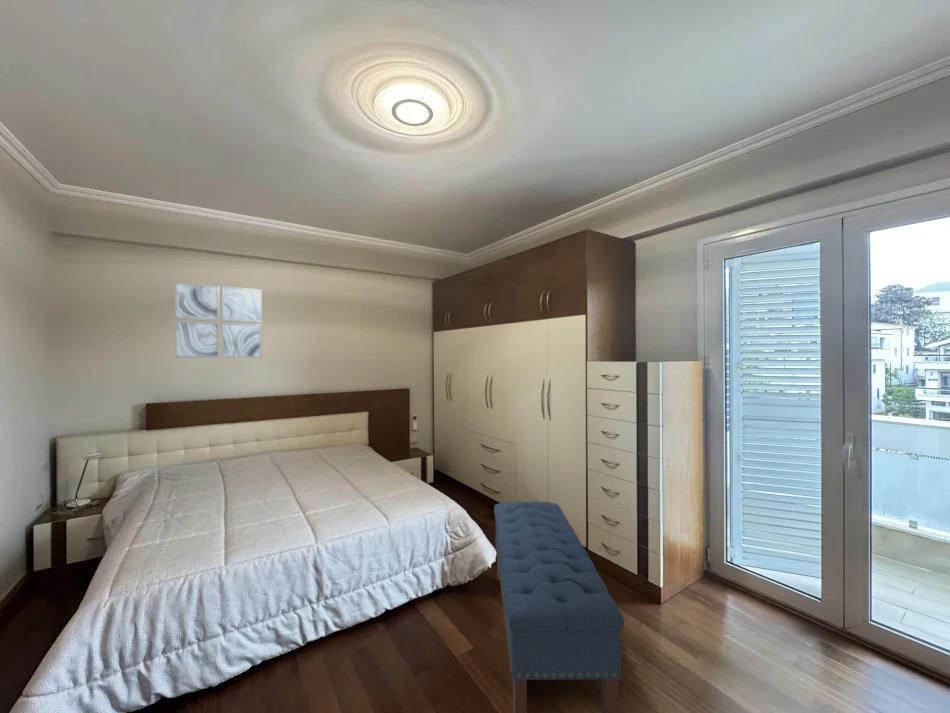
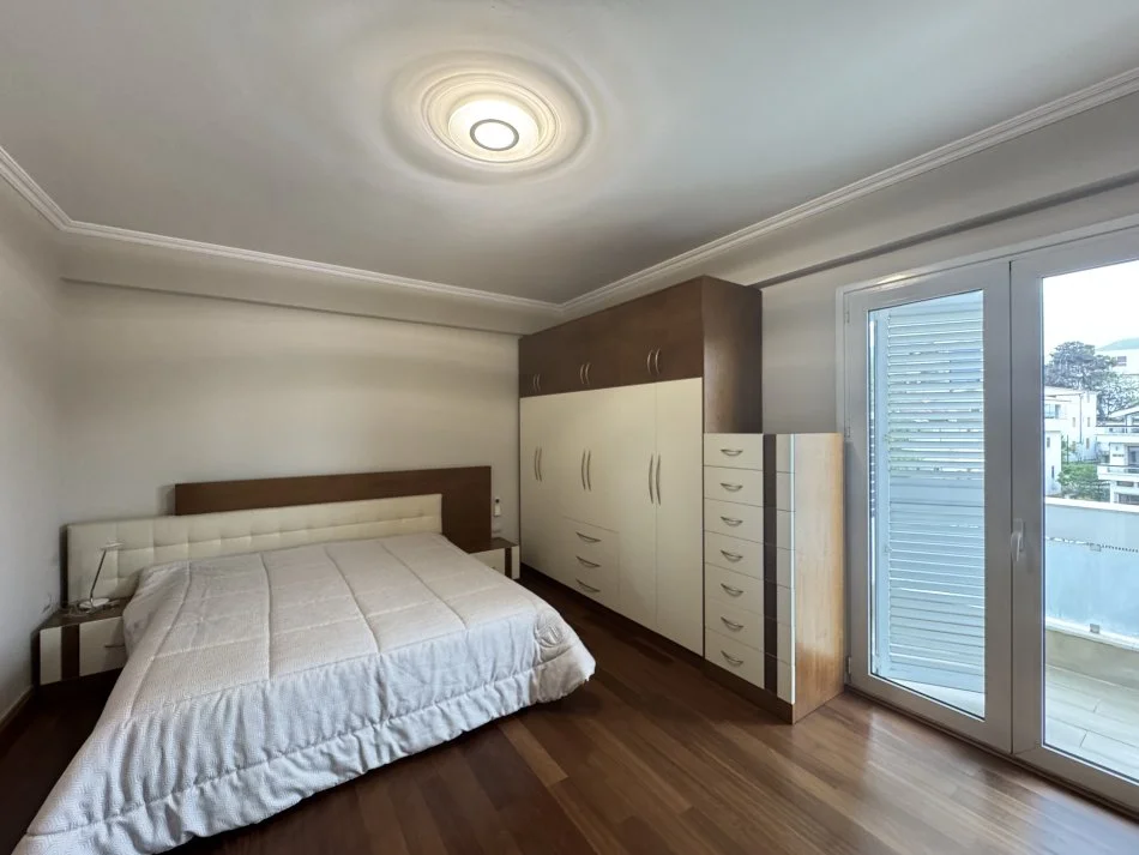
- bench (541, 587)
- wall art (218, 320)
